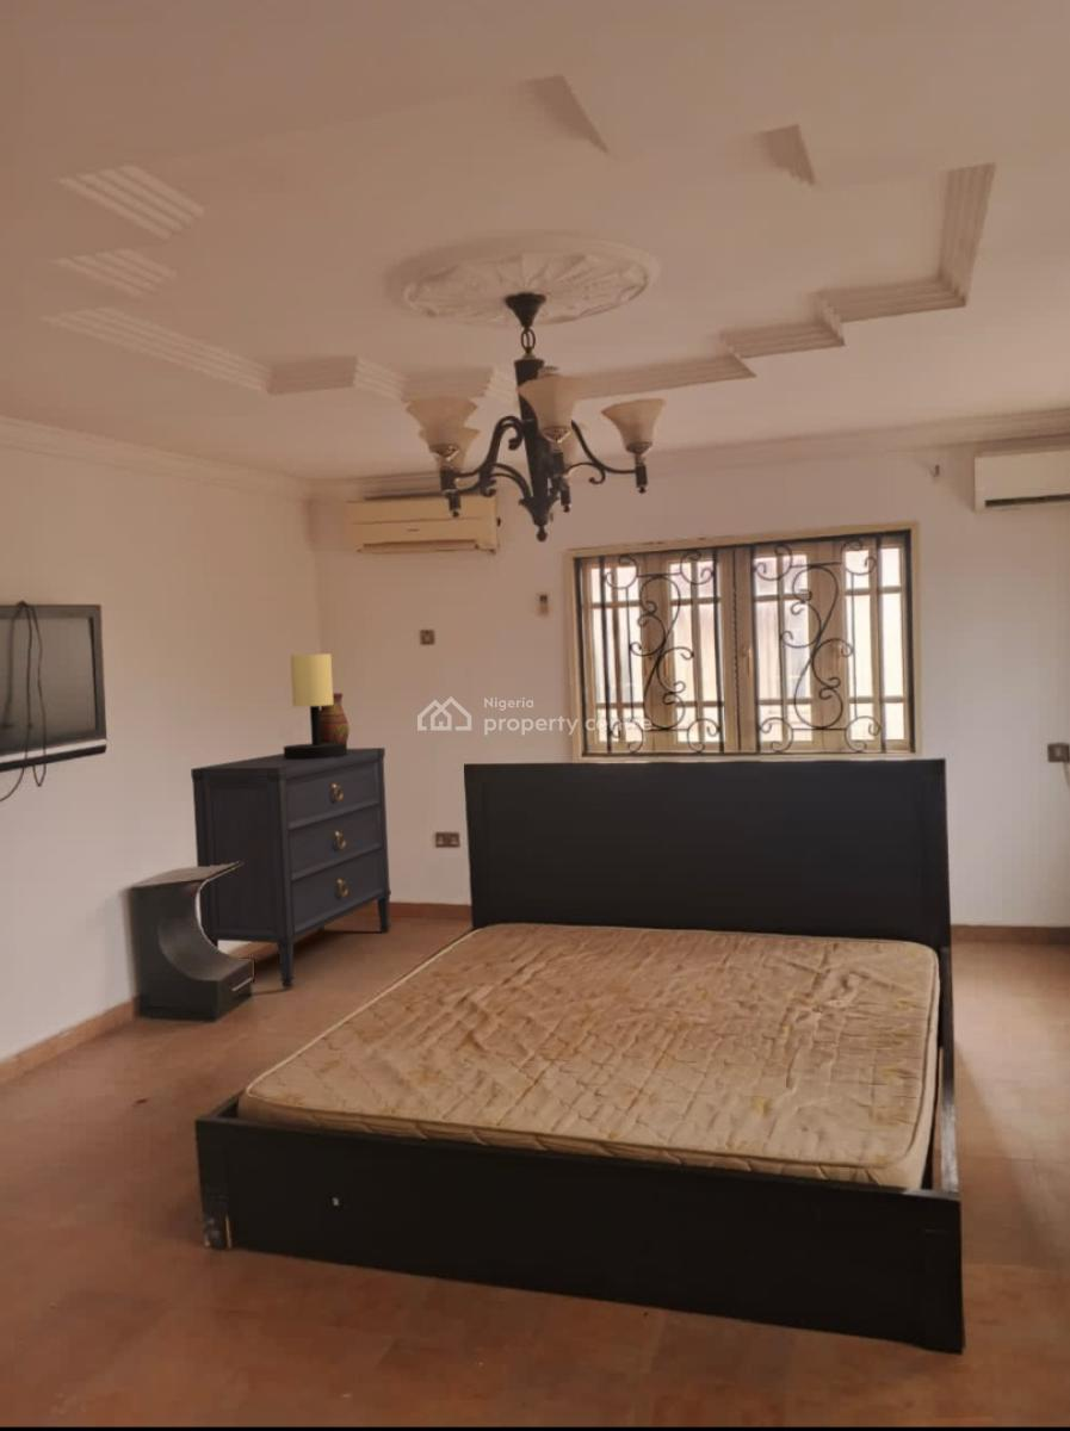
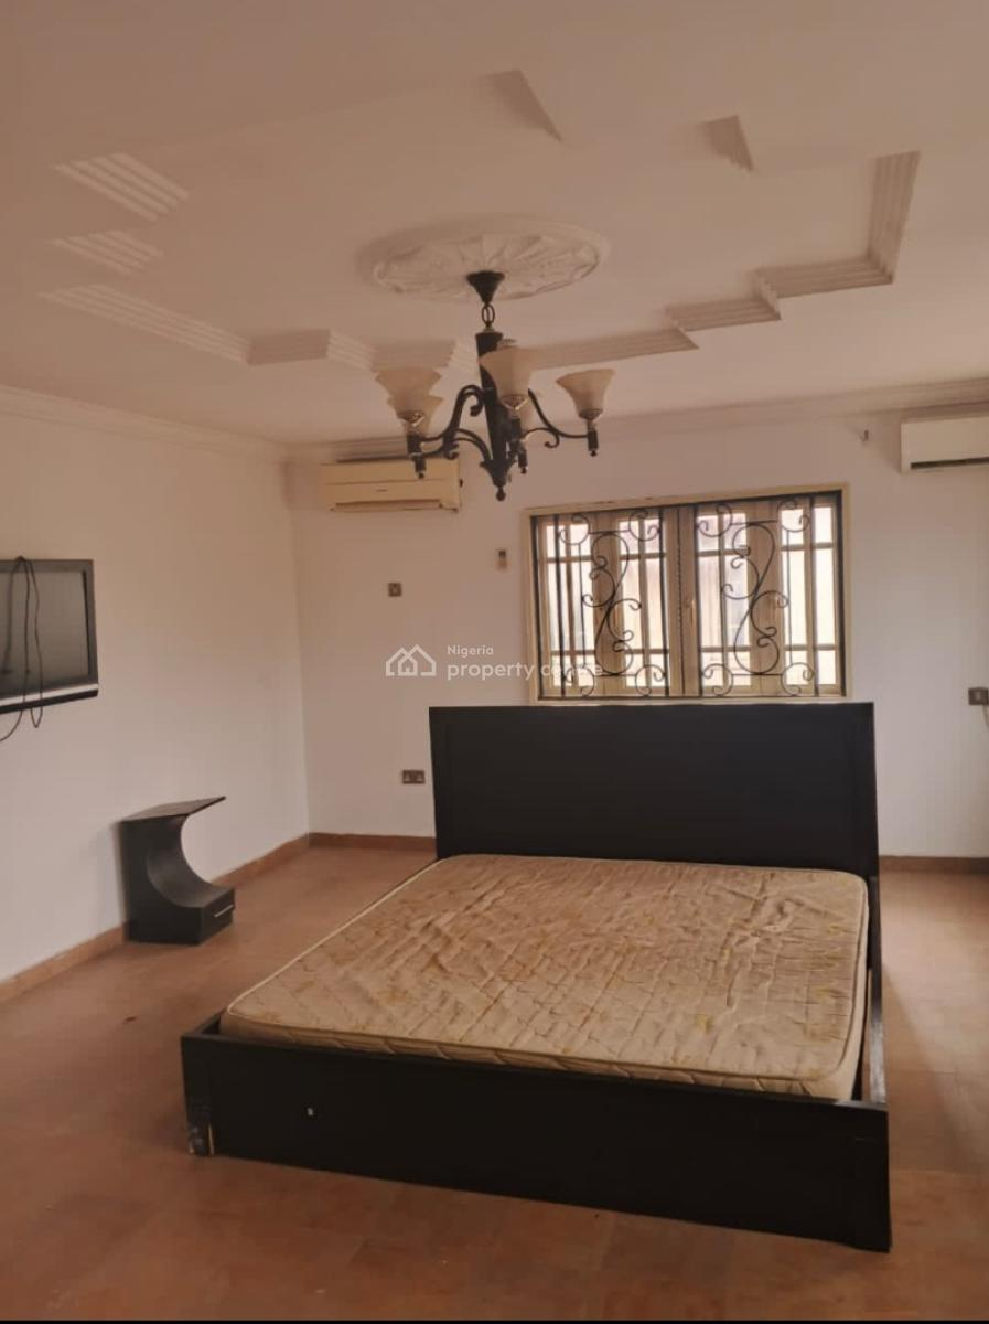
- dresser (301, 856)
- table lamp (313, 705)
- vase (332, 720)
